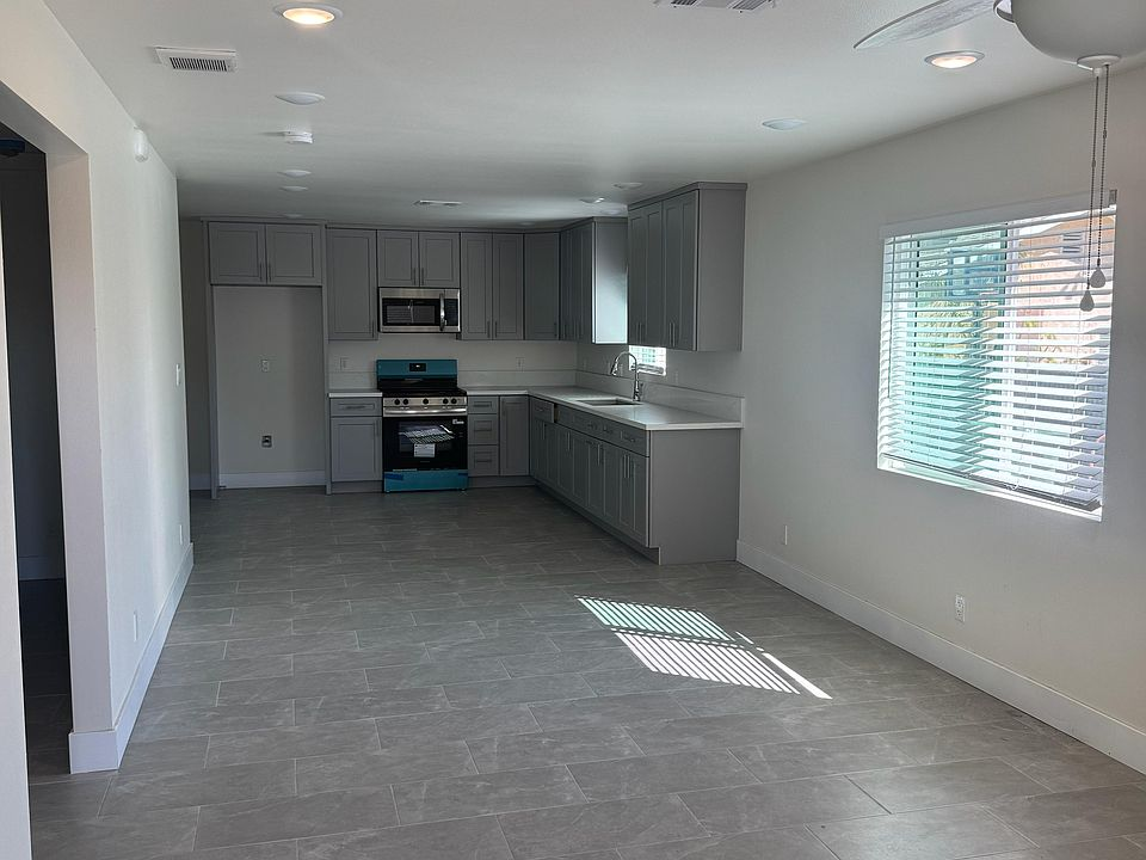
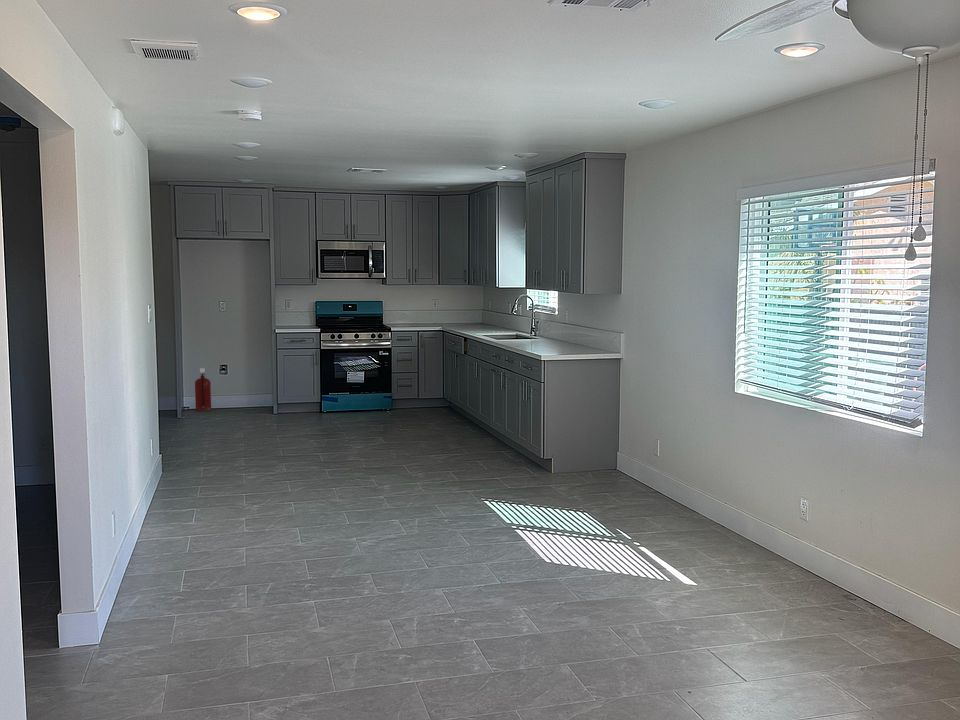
+ fire extinguisher (202, 389)
